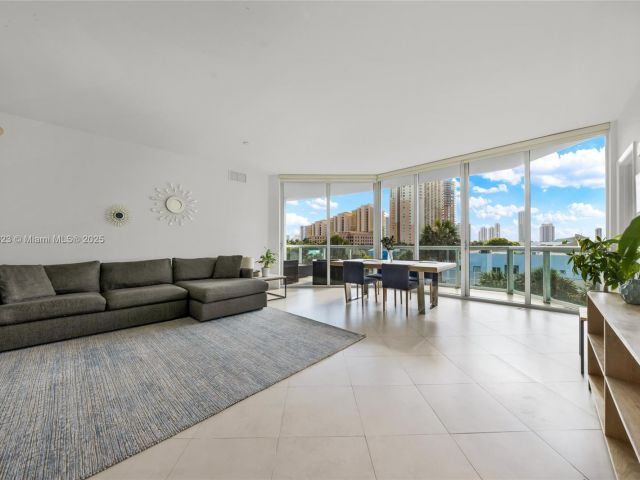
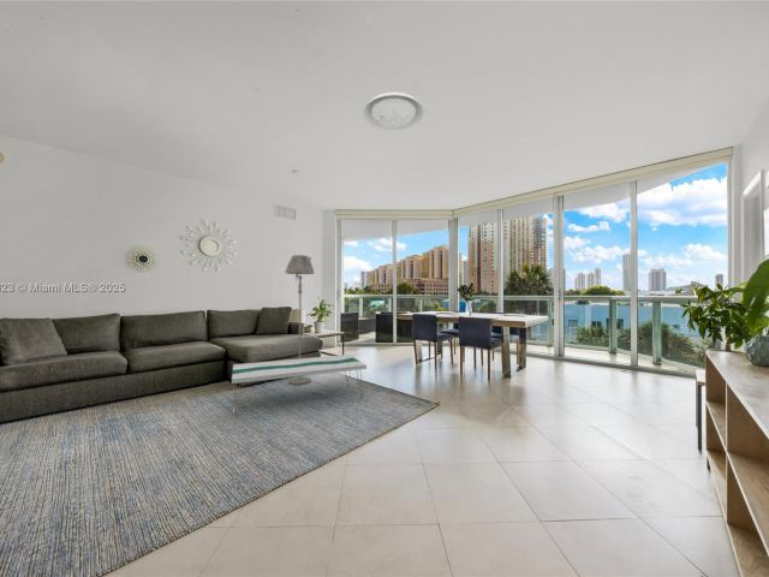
+ ceiling light (393, 113)
+ coffee table (299, 375)
+ floor lamp (299, 317)
